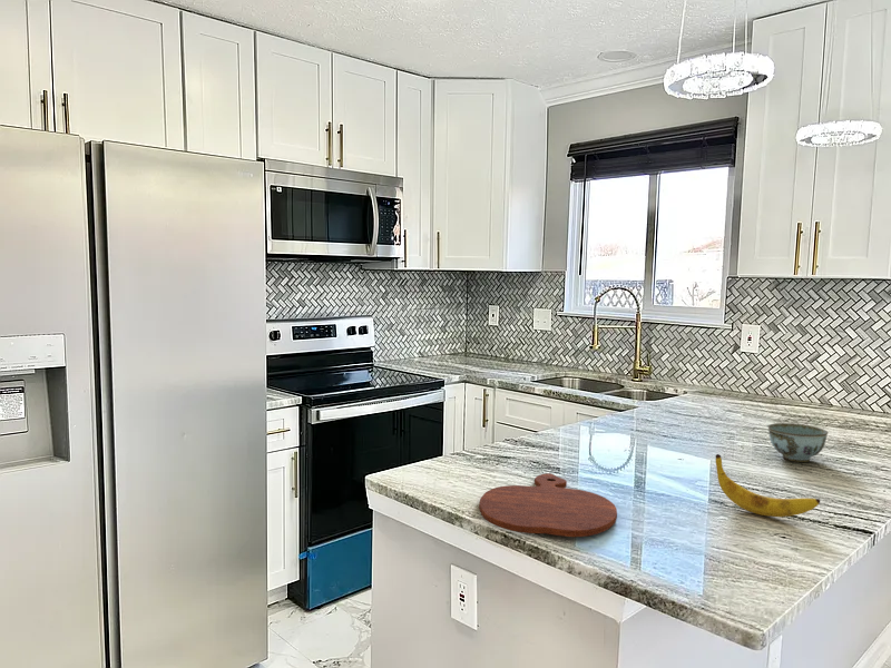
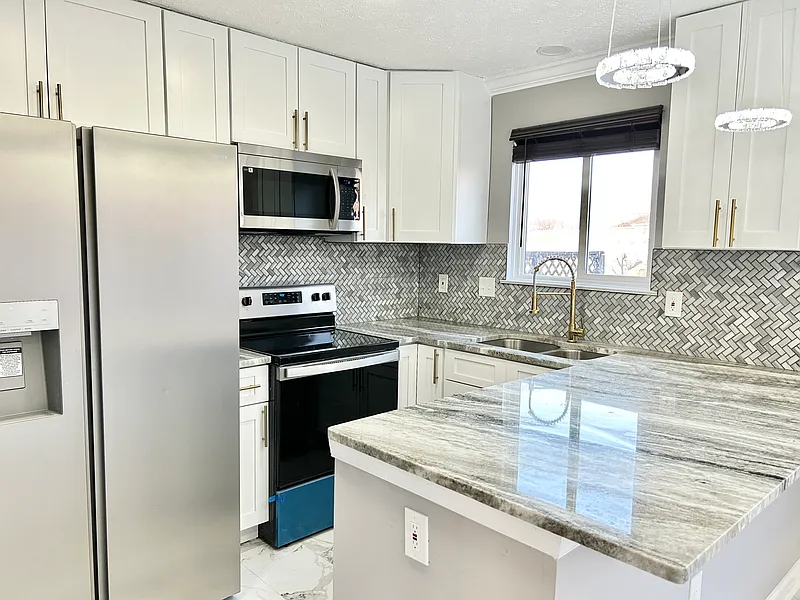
- banana (762, 495)
- bowl (796, 443)
- cutting board (547, 499)
